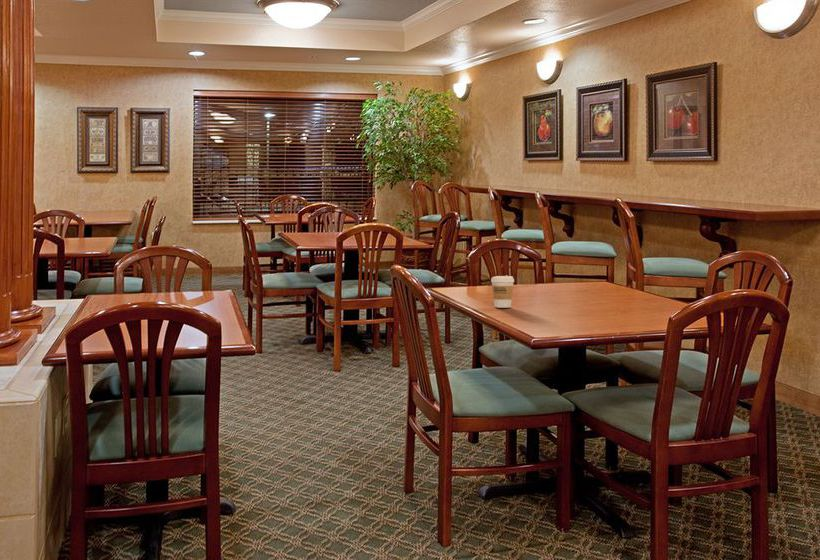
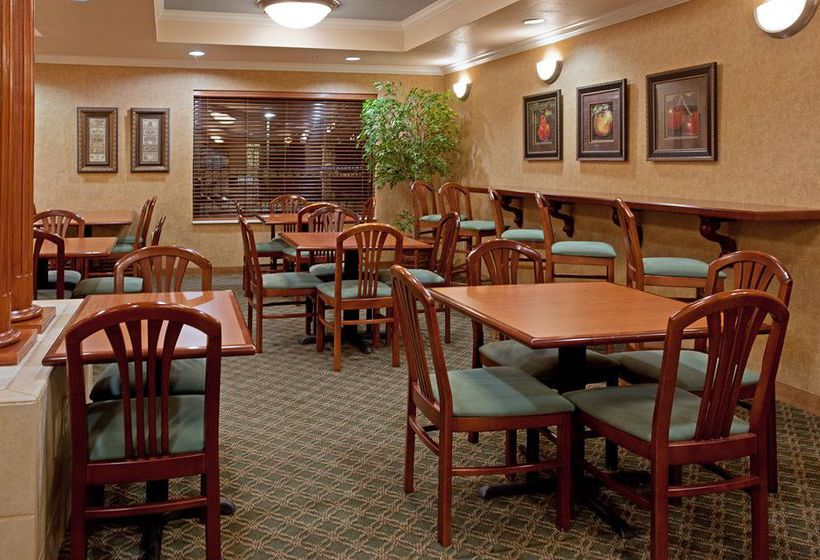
- coffee cup (502, 291)
